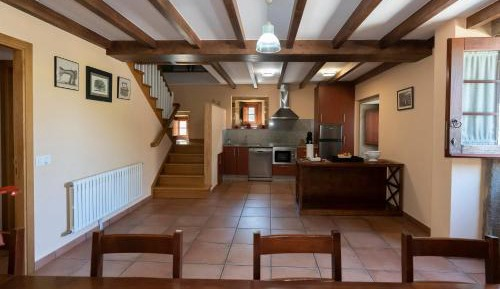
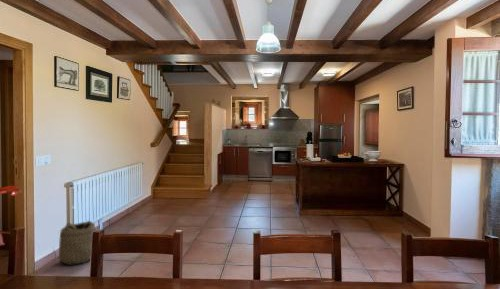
+ basket (76, 240)
